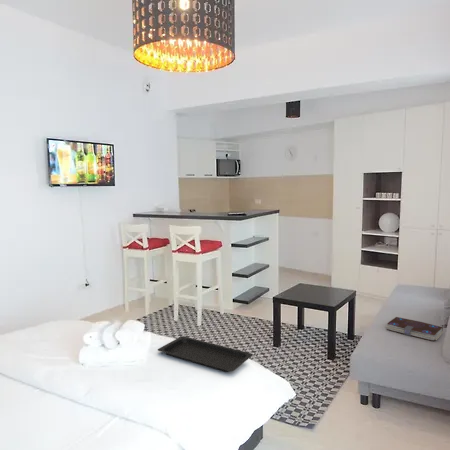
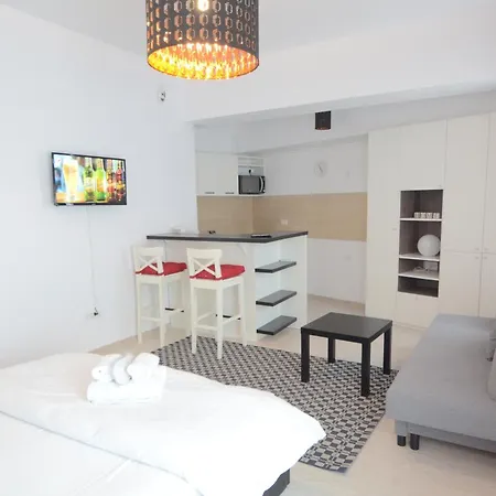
- book (414, 327)
- serving tray (204, 354)
